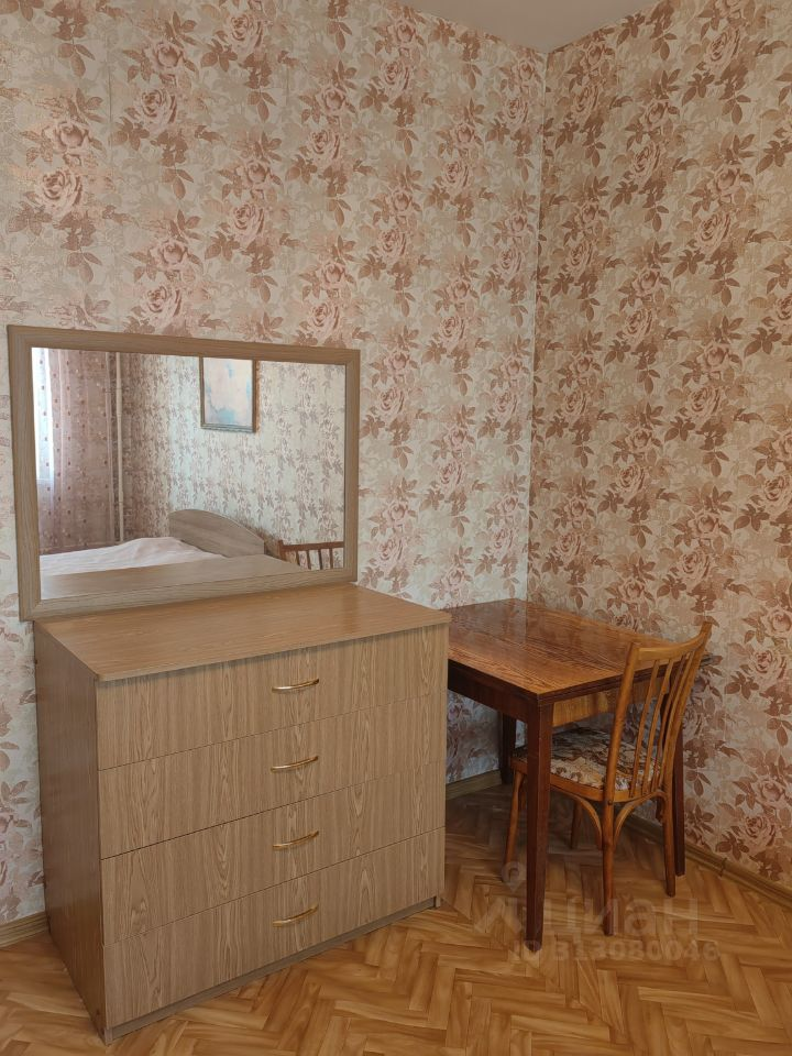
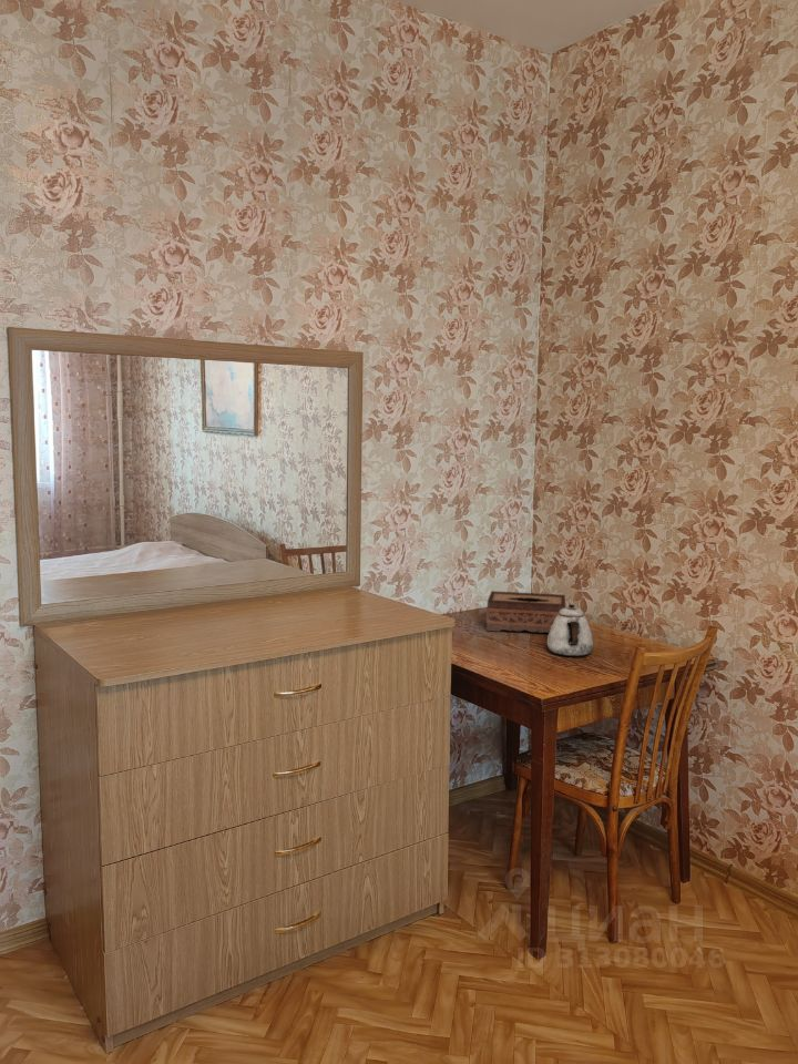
+ teapot (570, 626)
+ tissue box (526, 612)
